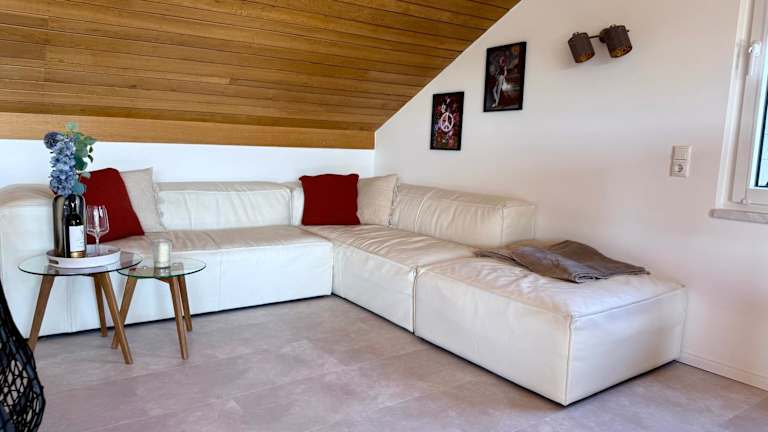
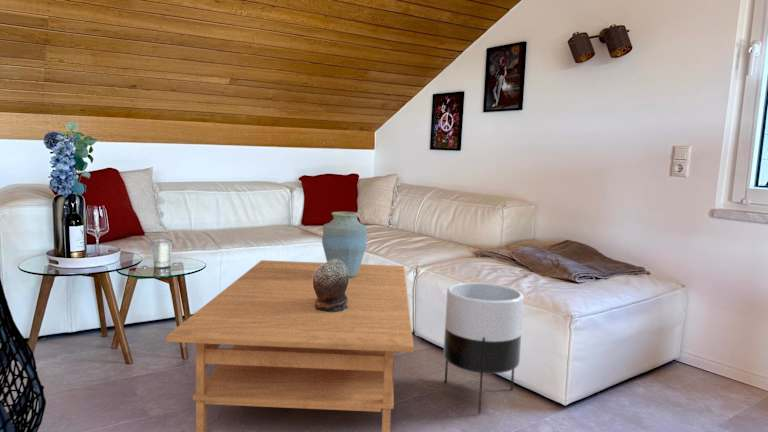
+ coffee table (315, 336)
+ planter (481, 343)
+ vase (344, 244)
+ decorative egg (332, 282)
